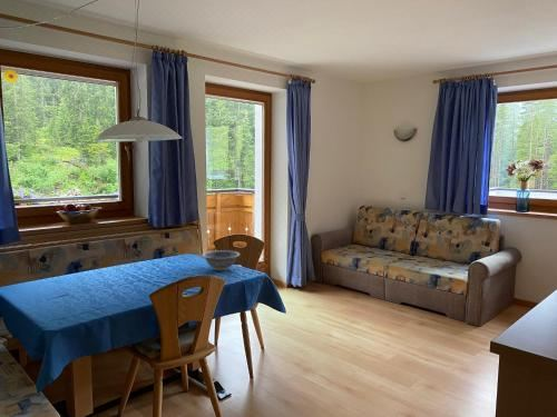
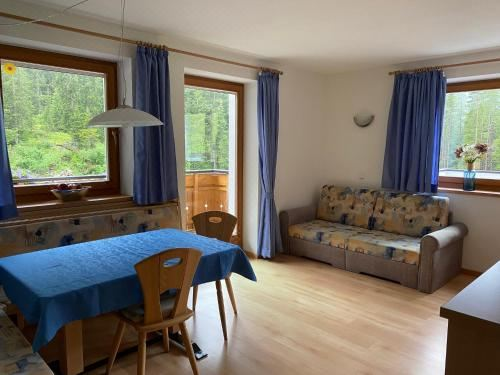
- decorative bowl (221, 261)
